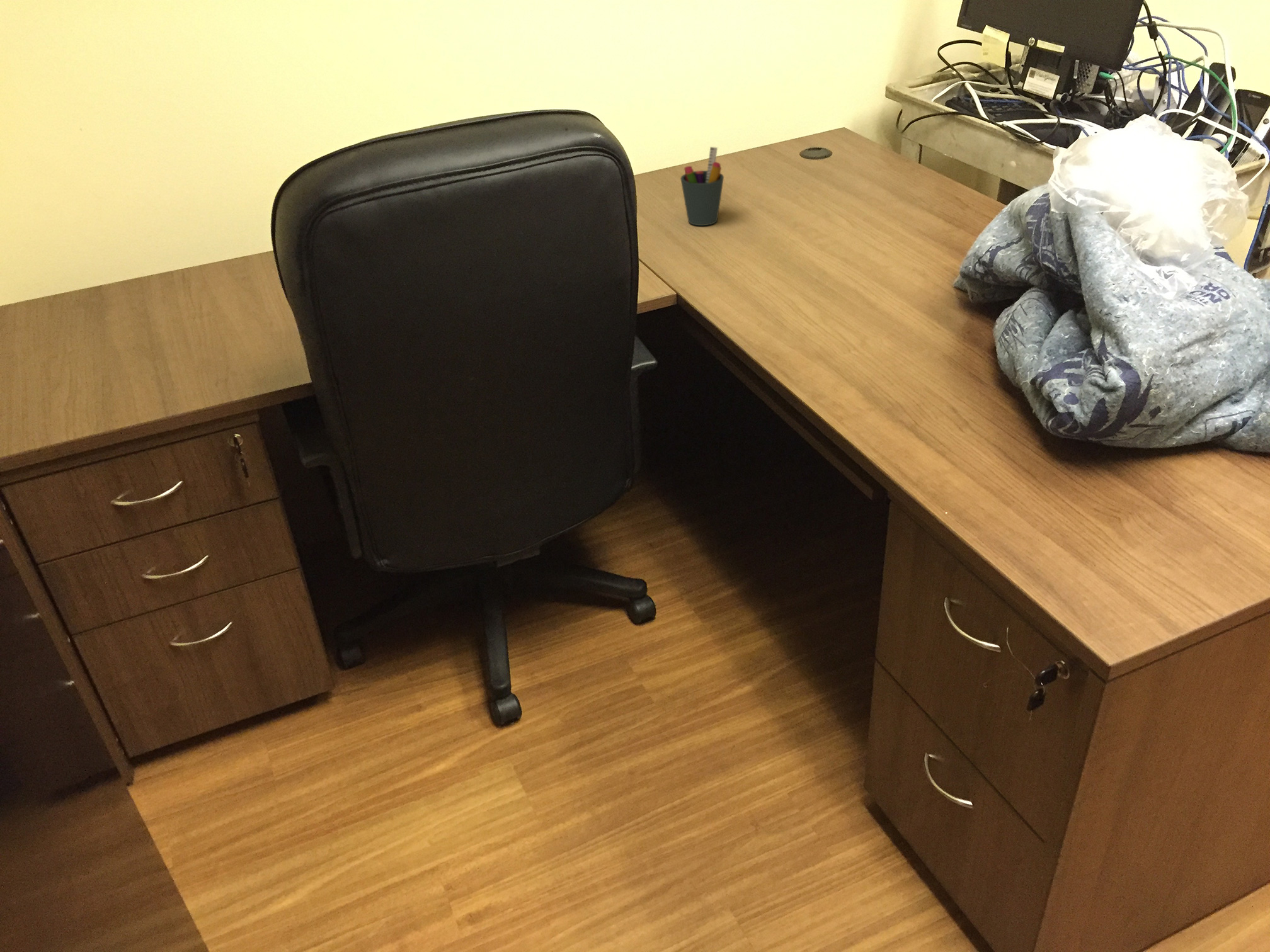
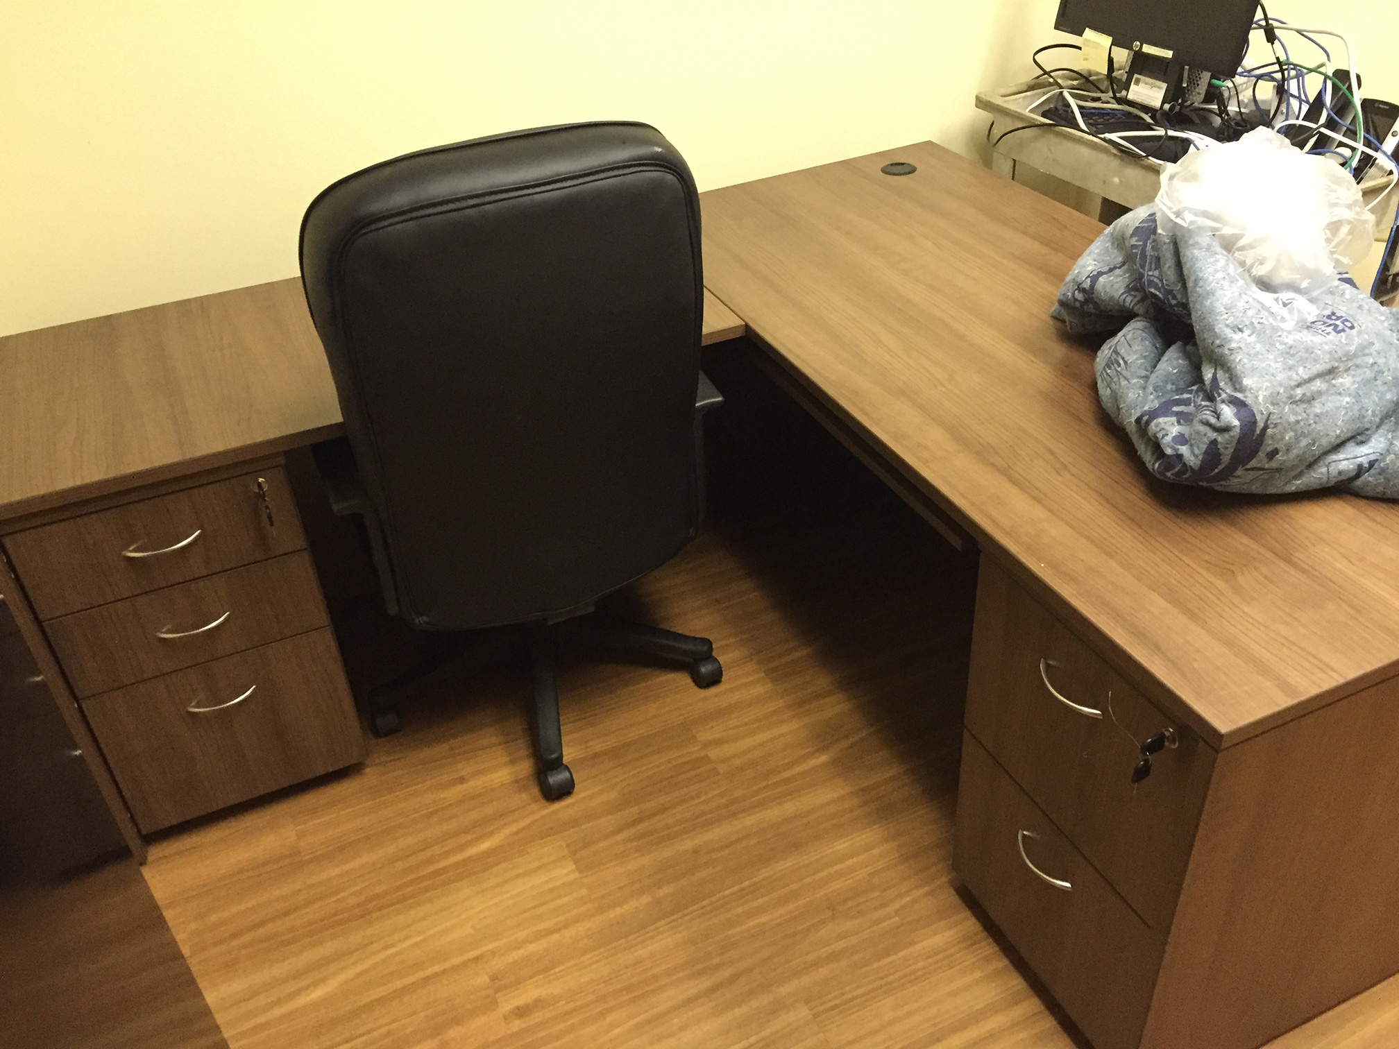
- pen holder (702, 187)
